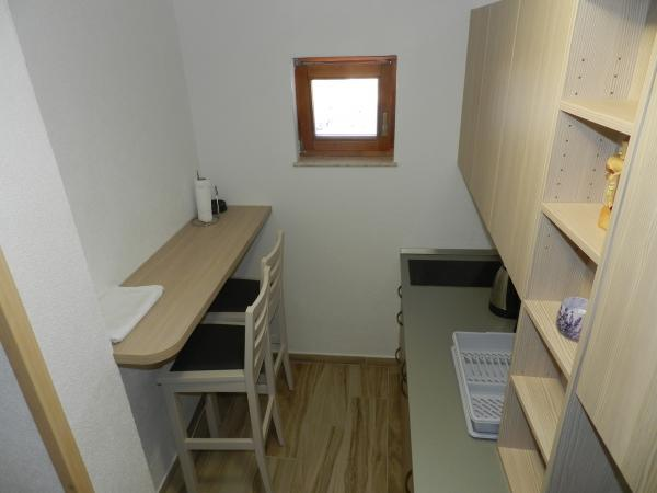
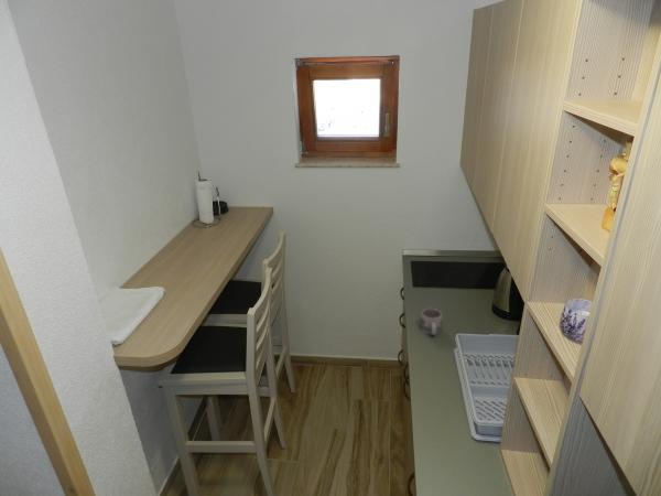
+ mug (431, 323)
